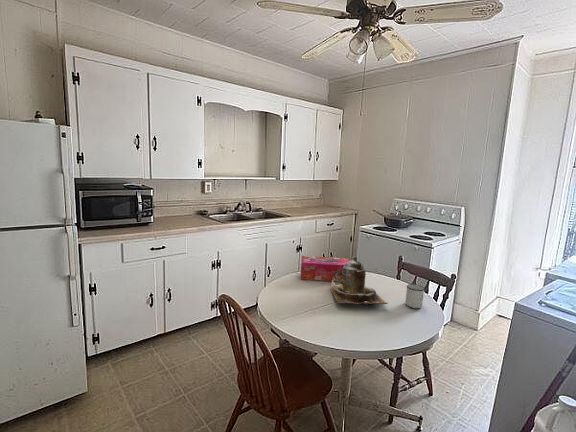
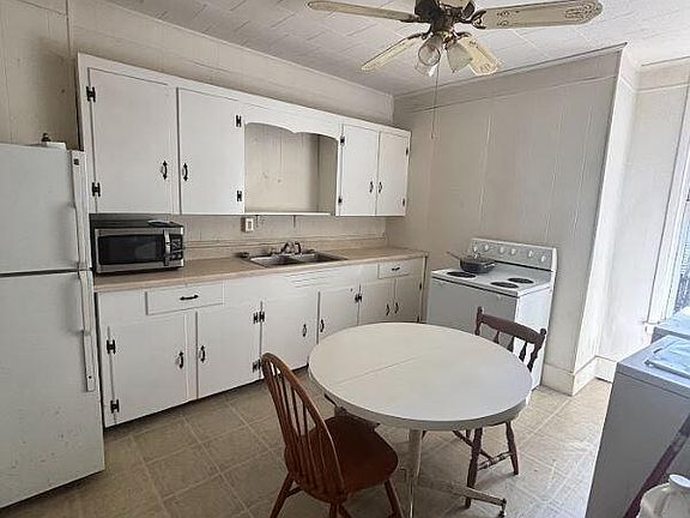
- tissue box (325, 268)
- mug (416, 295)
- teapot (358, 278)
